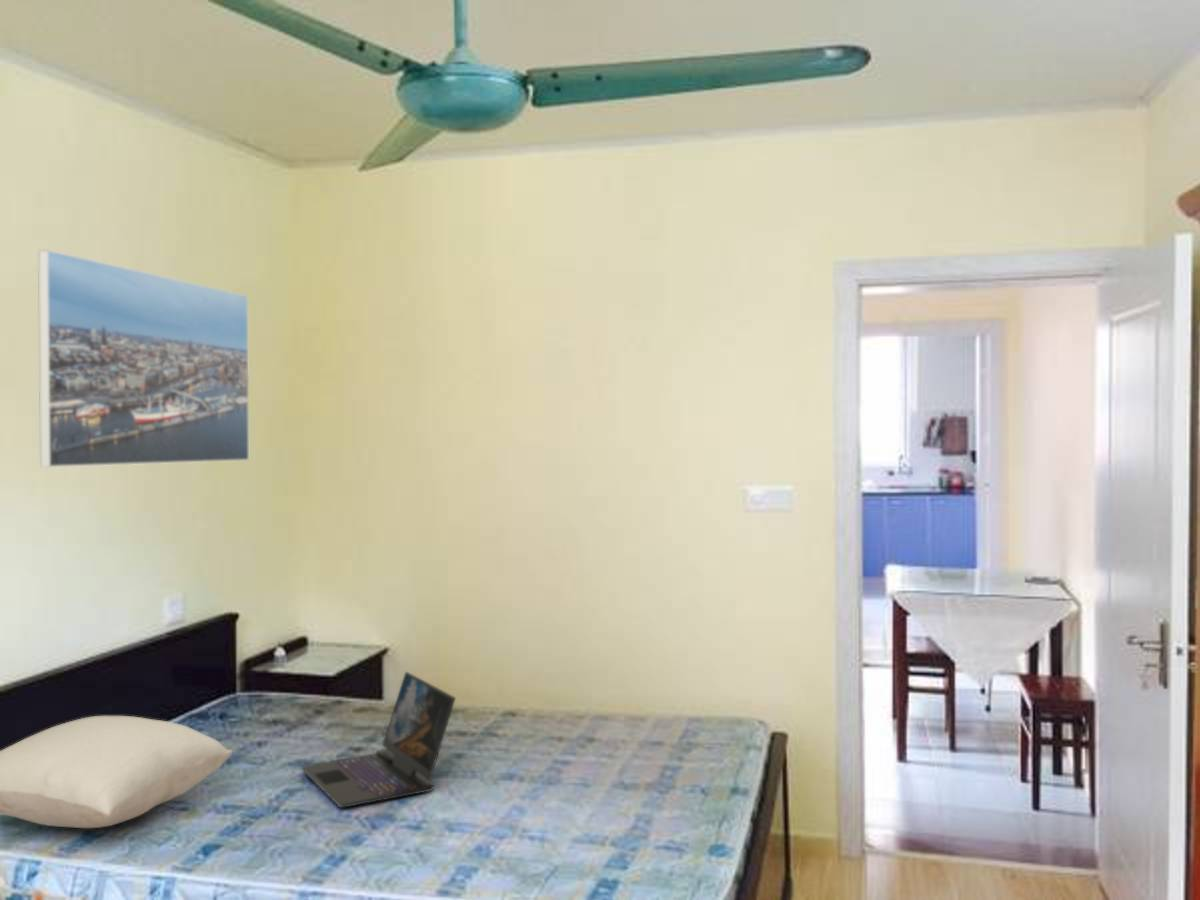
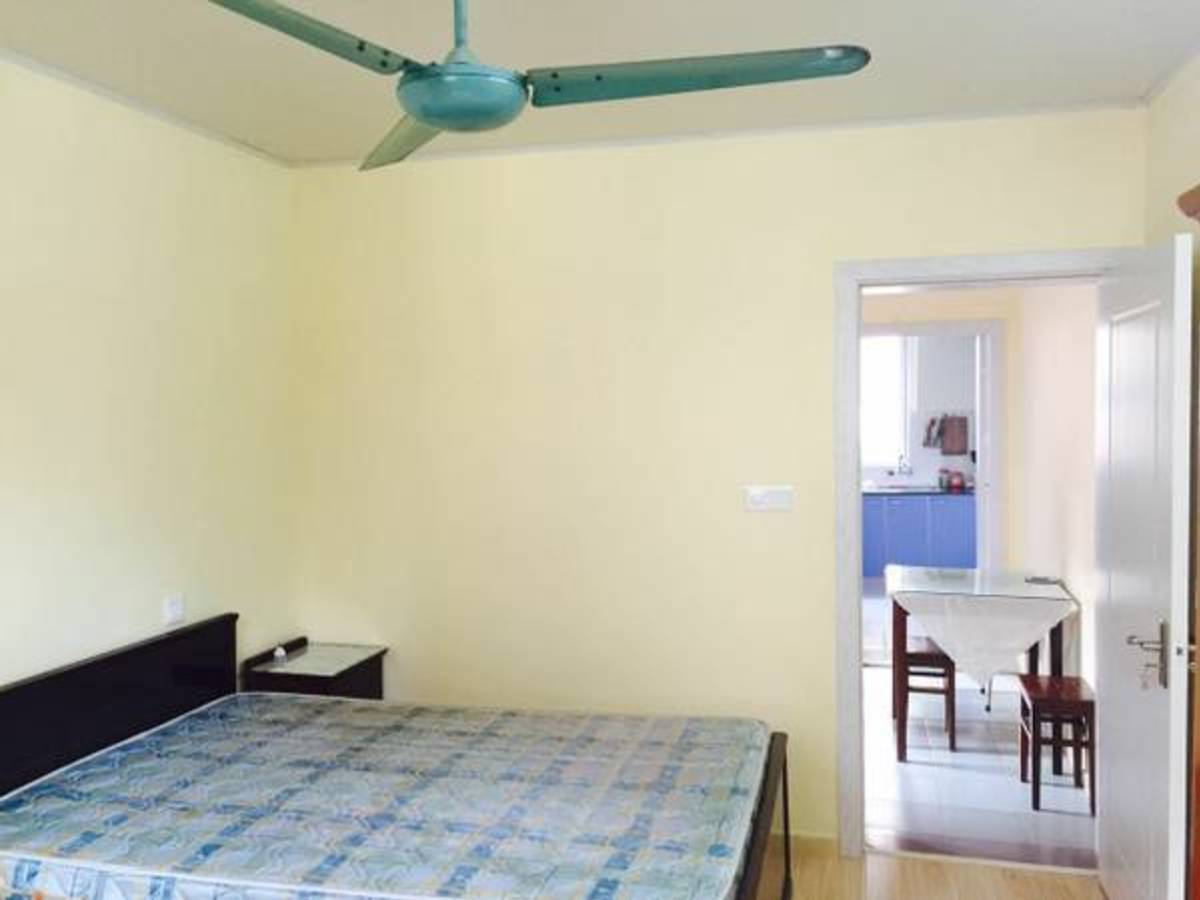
- laptop (384, 737)
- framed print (158, 369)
- pillow (98, 768)
